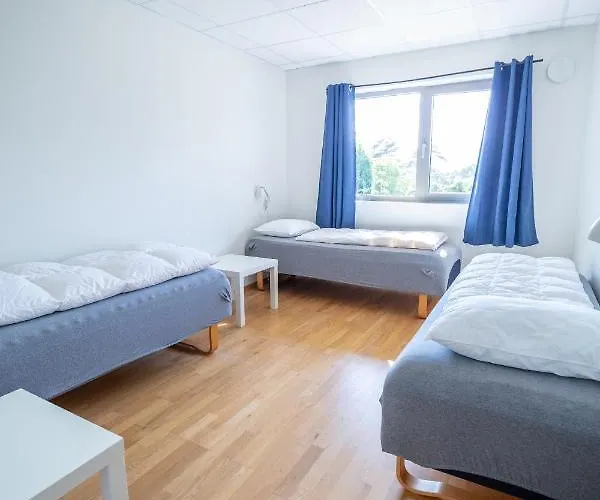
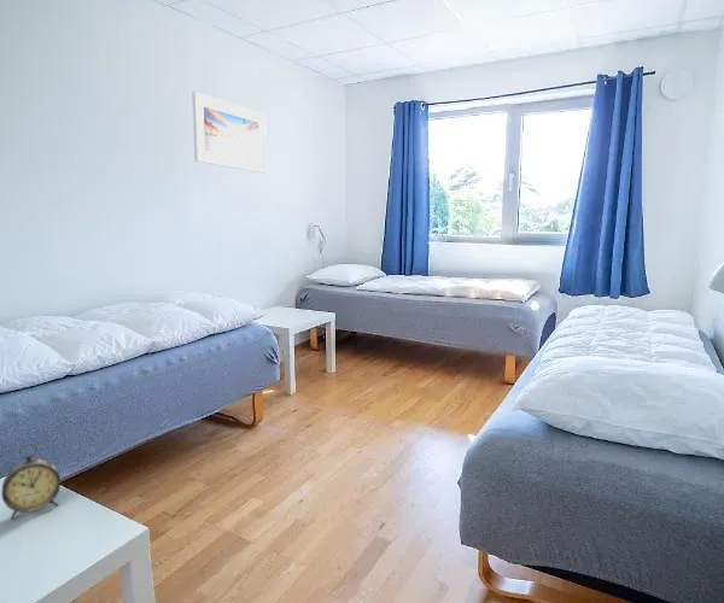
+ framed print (233, 135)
+ alarm clock (30, 476)
